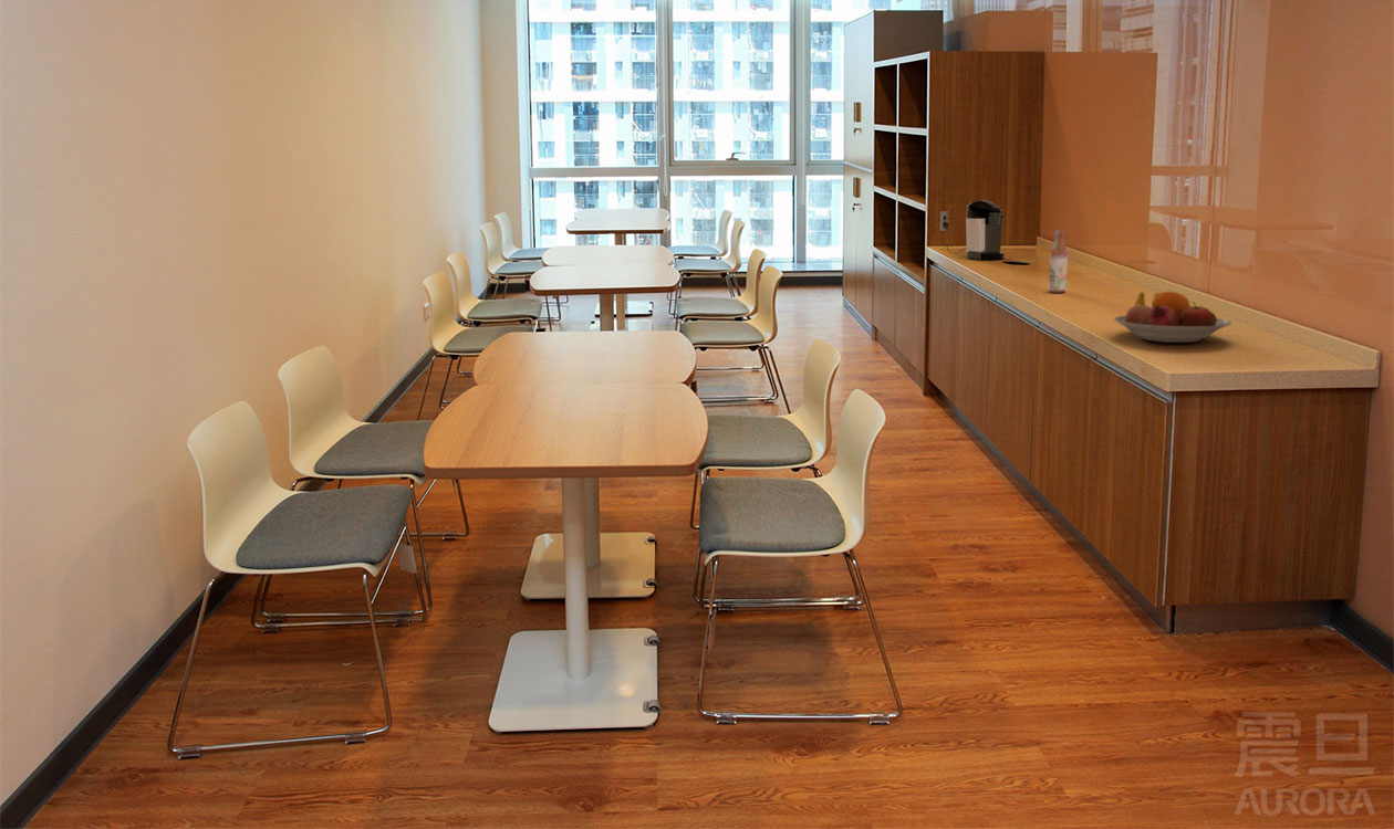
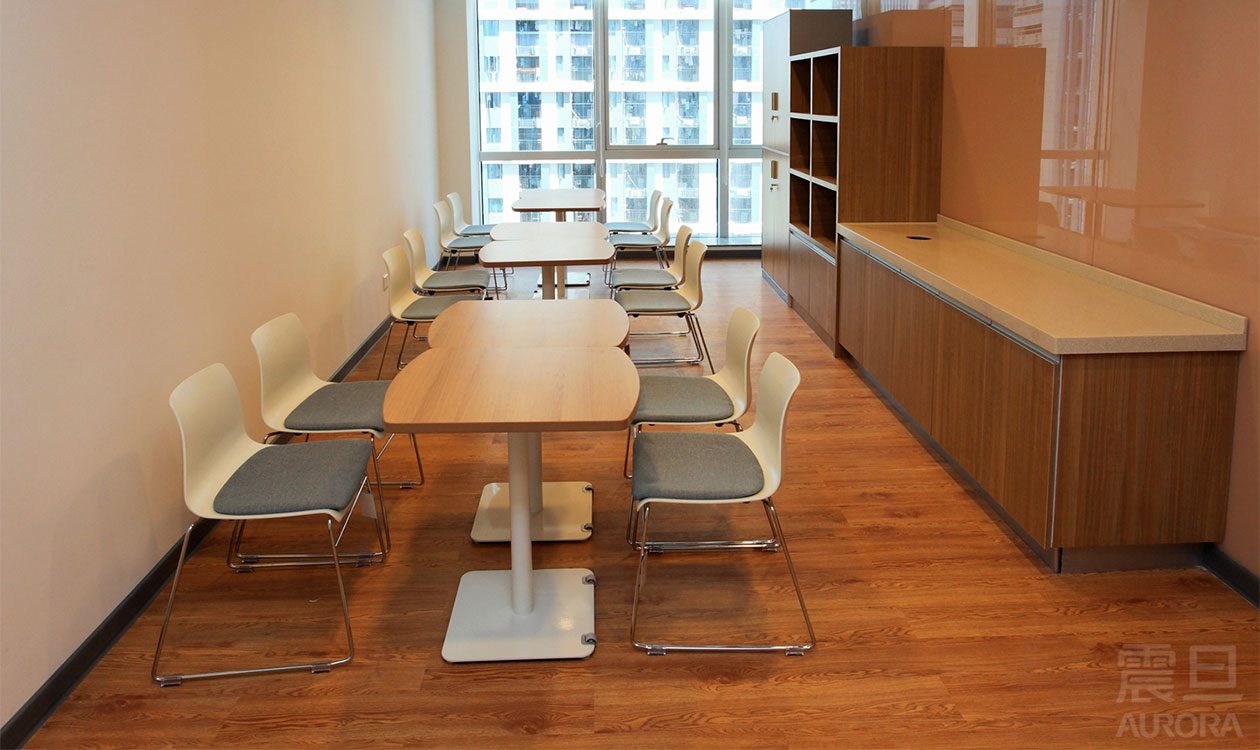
- fruit bowl (1172, 315)
- coffee maker (977, 229)
- bottle (1058, 261)
